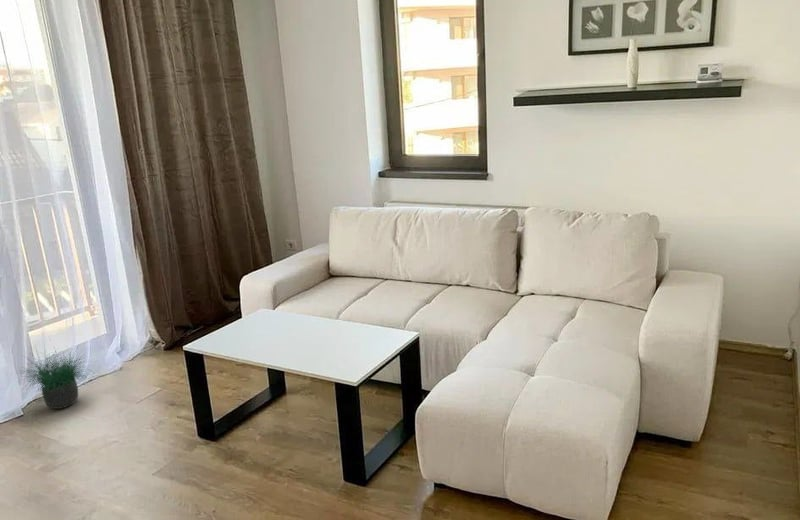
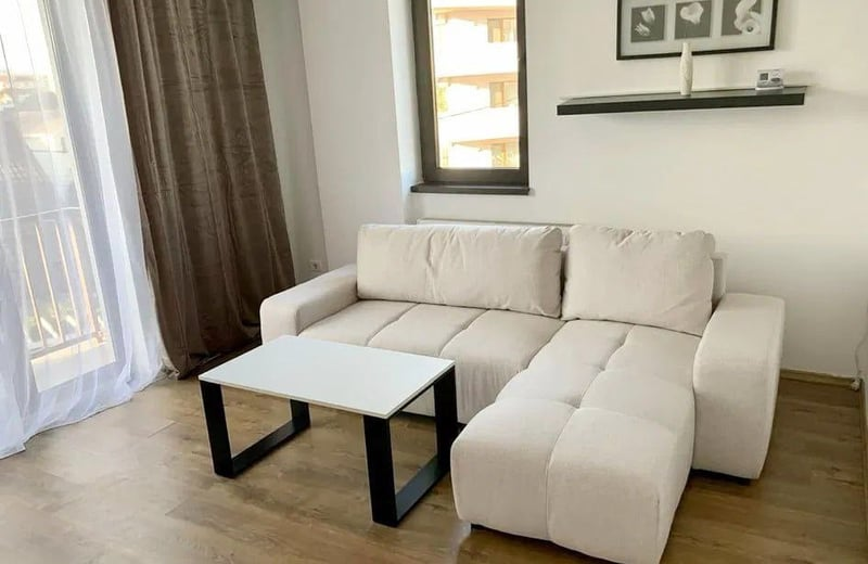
- potted plant (56, 372)
